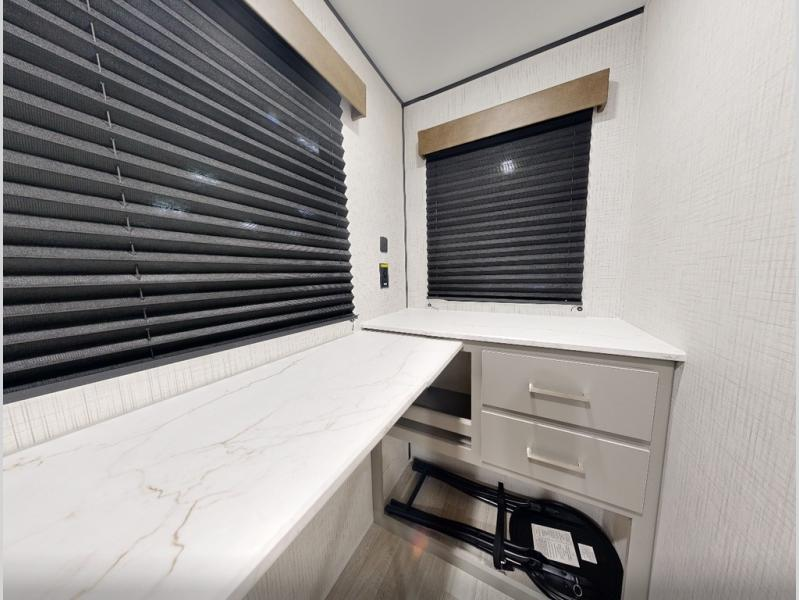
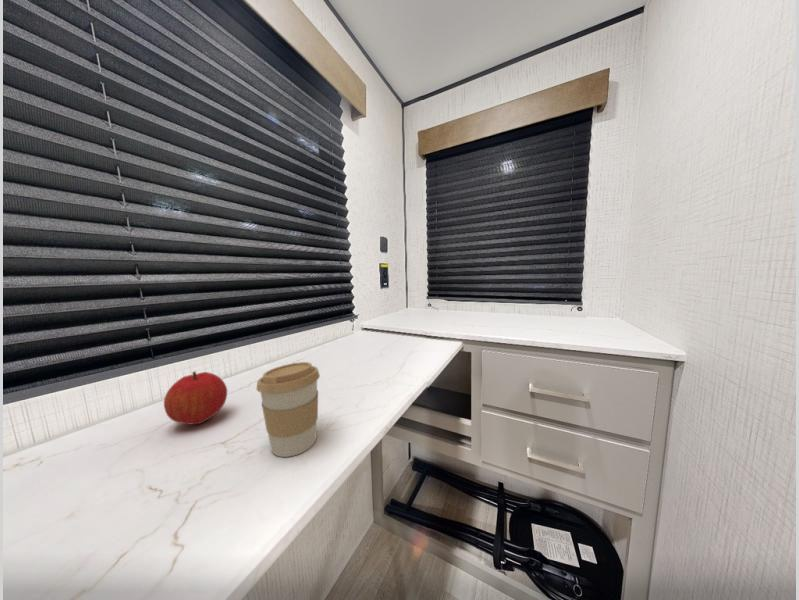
+ fruit (197, 396)
+ coffee cup (291, 404)
